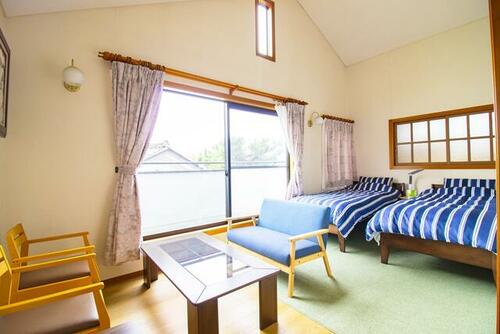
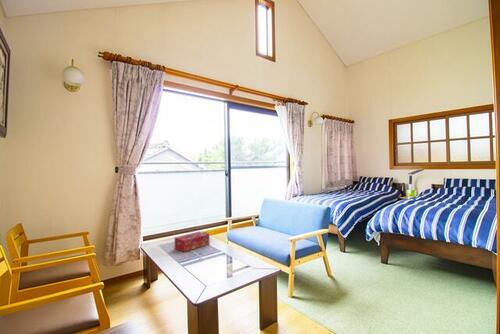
+ tissue box (192, 240)
